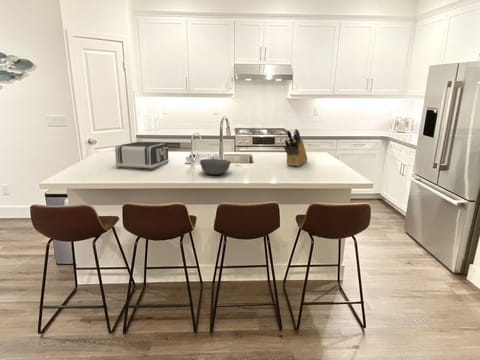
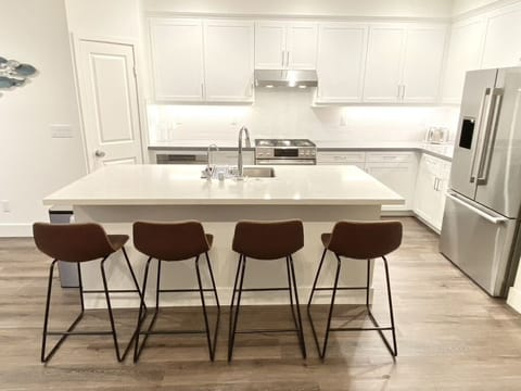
- knife block (296, 146)
- toaster (144, 154)
- bowl (215, 167)
